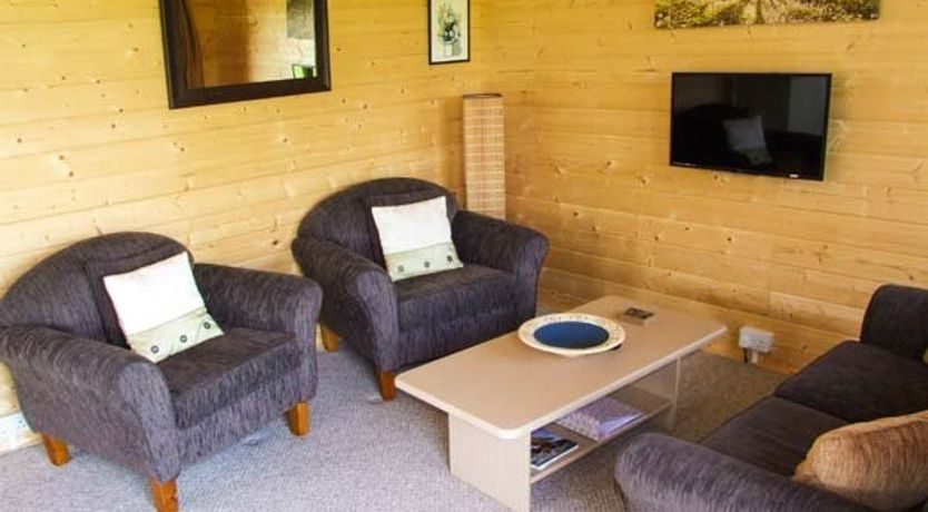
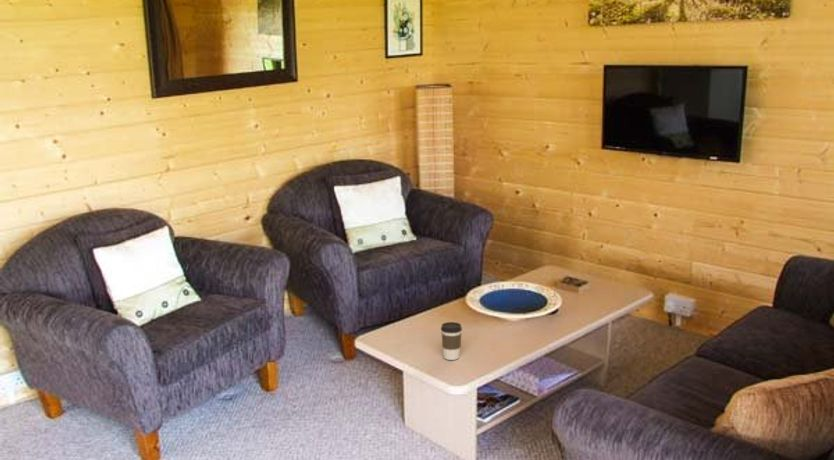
+ coffee cup (451, 341)
